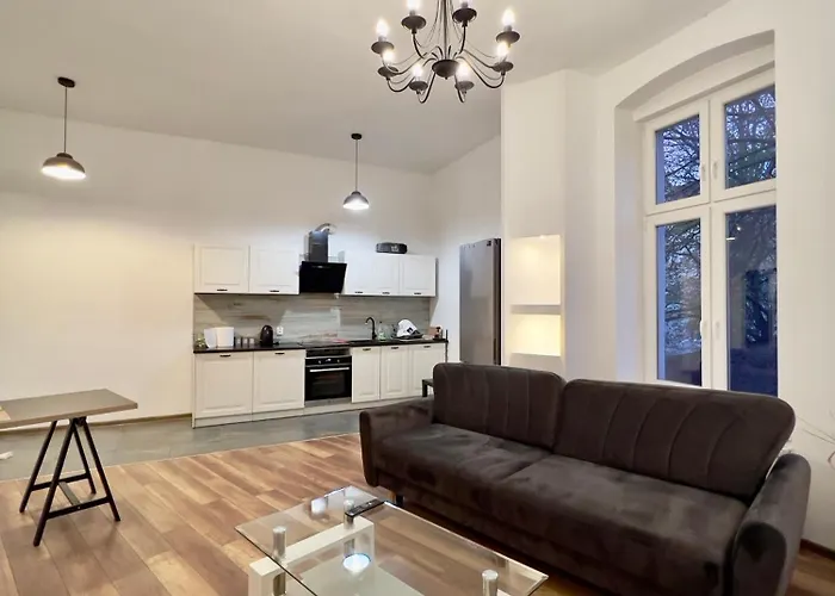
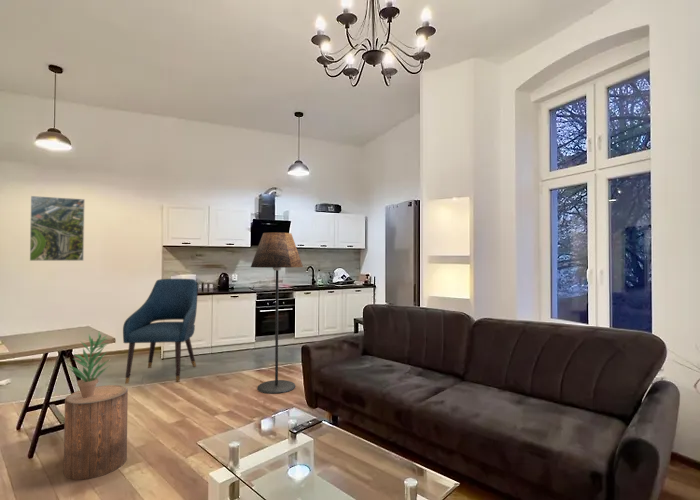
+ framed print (58, 229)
+ stool (97, 429)
+ chair (166, 326)
+ potted plant (90, 363)
+ floor lamp (276, 310)
